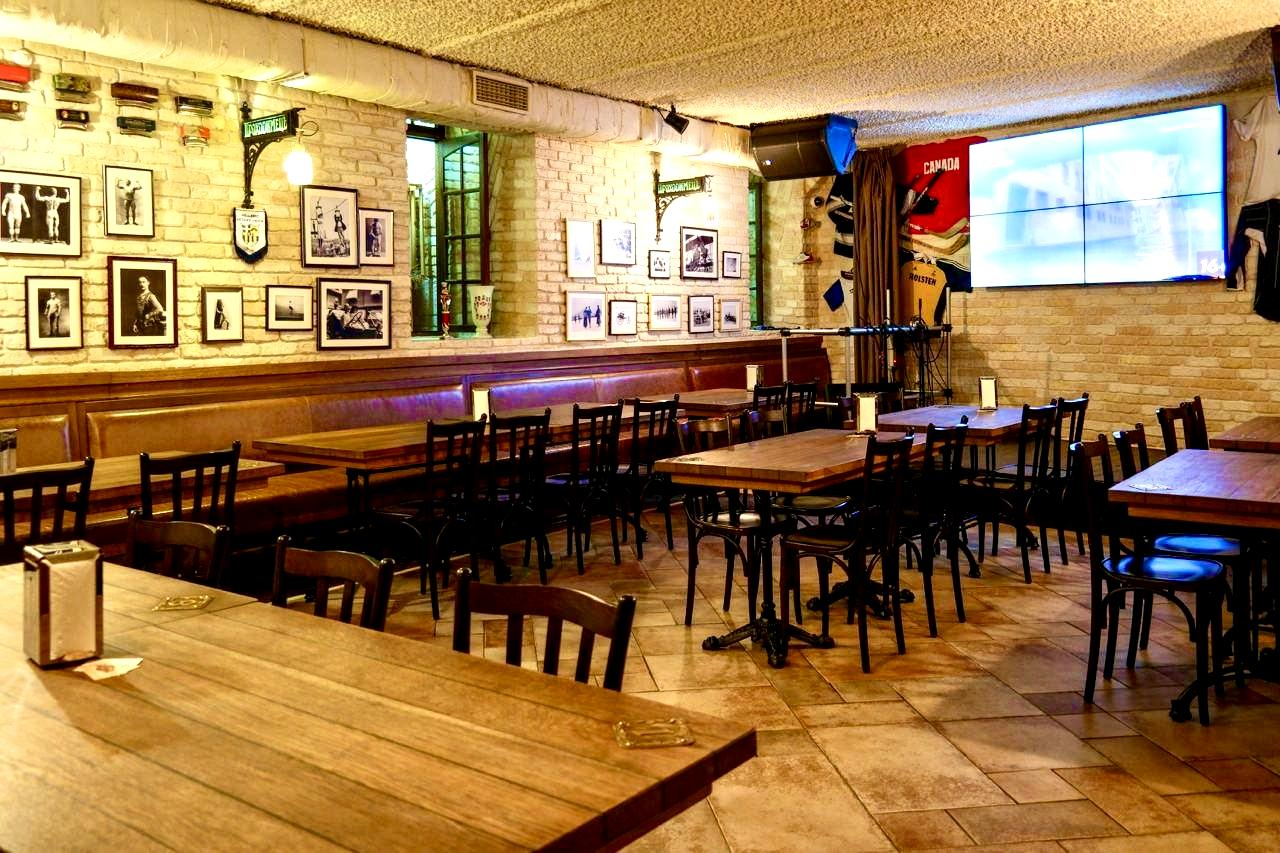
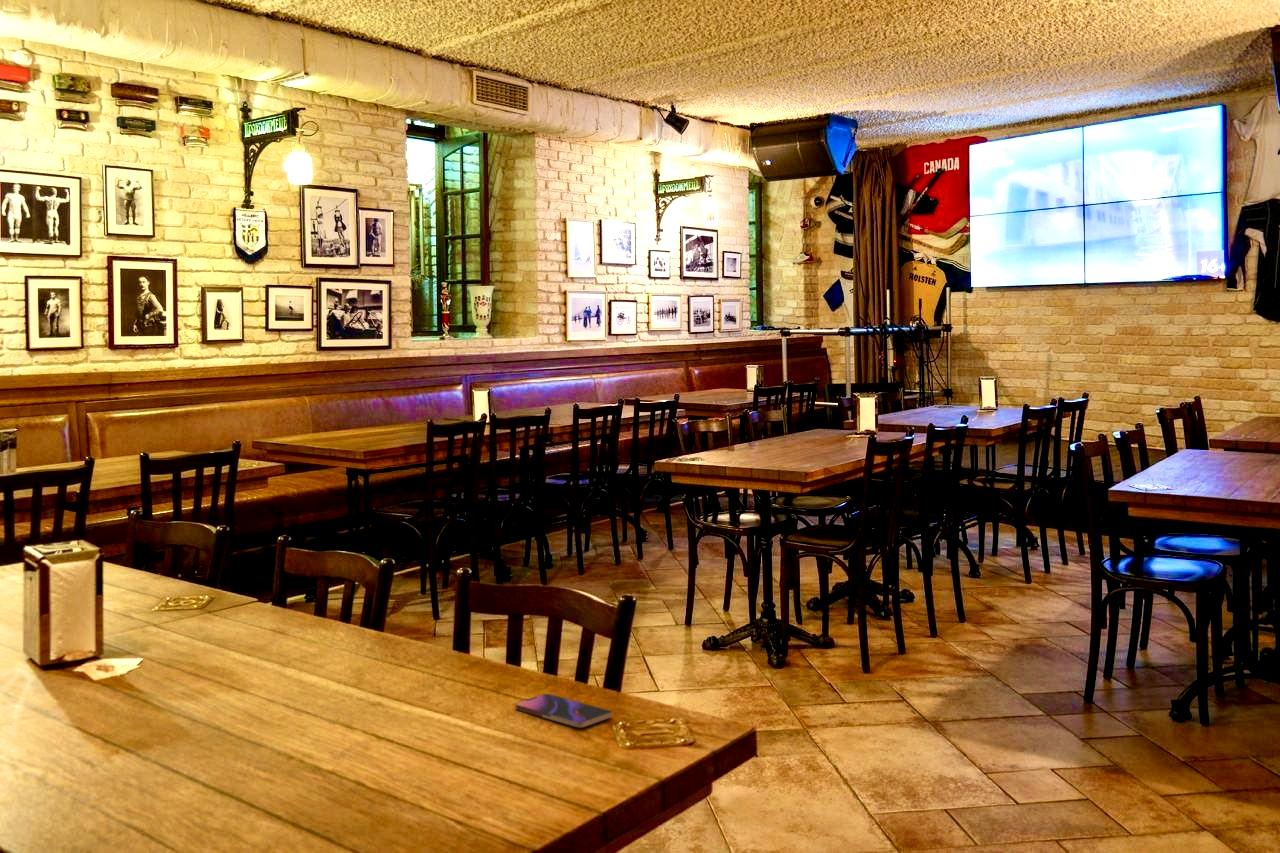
+ smartphone (562, 710)
